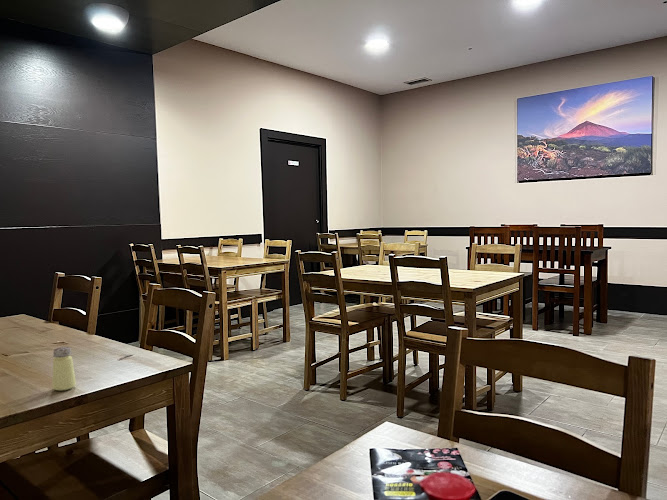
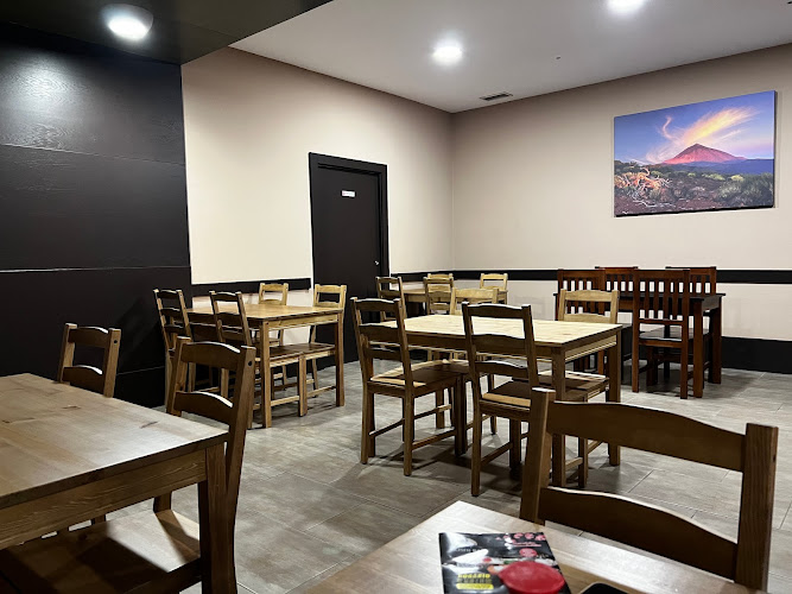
- saltshaker (63, 367)
